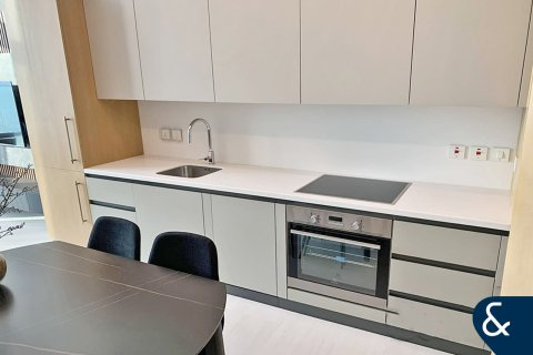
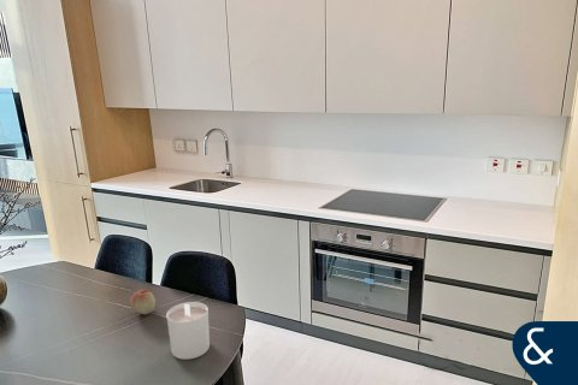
+ fruit (143, 301)
+ candle (188, 326)
